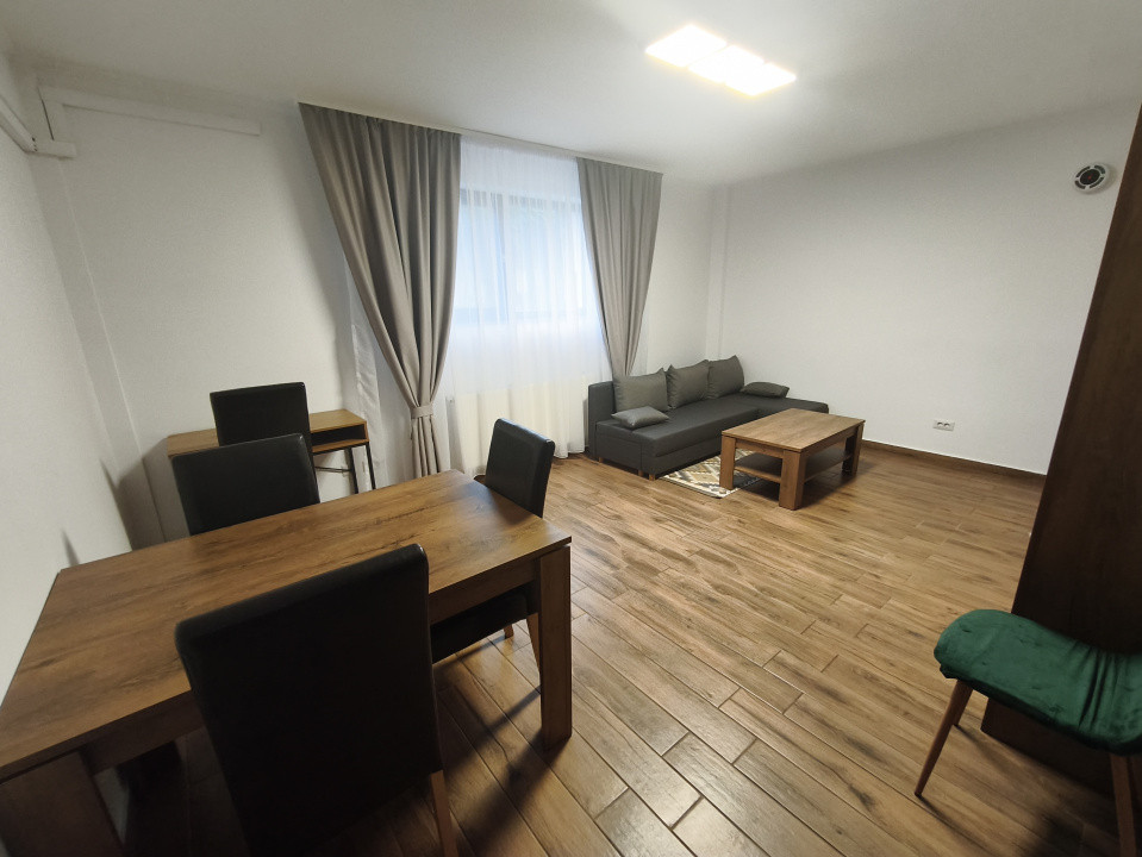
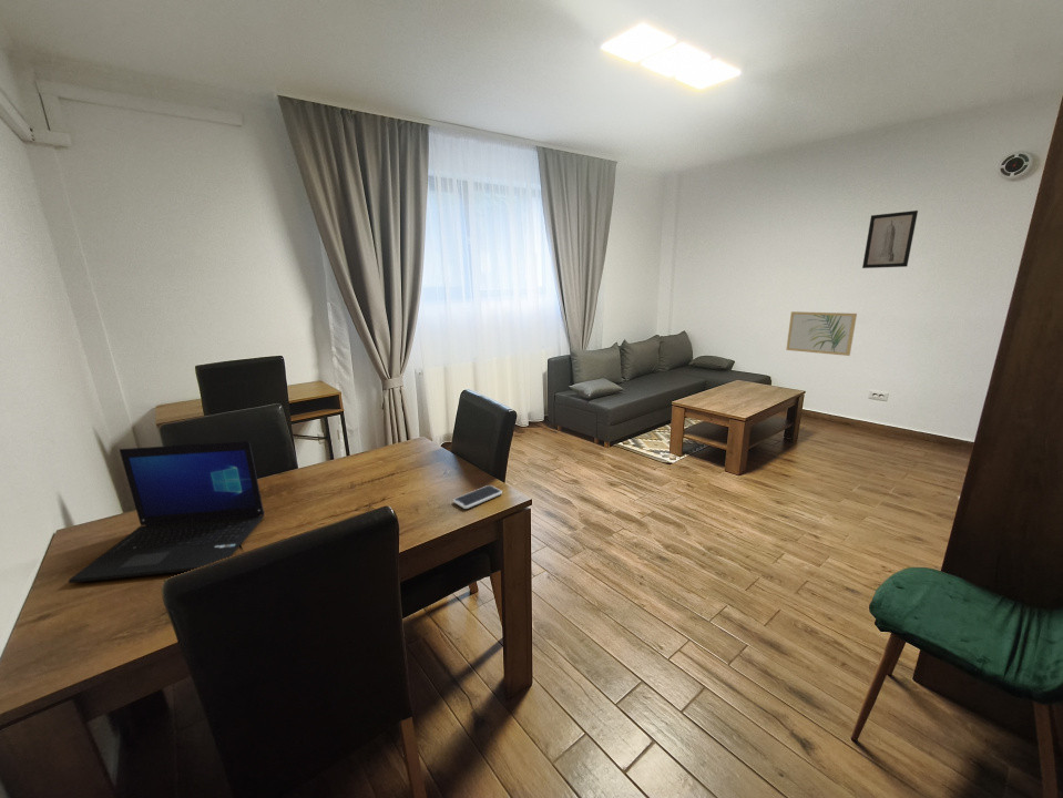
+ laptop (168, 504)
+ smartphone (478, 495)
+ wall art (888, 241)
+ wall art (819, 332)
